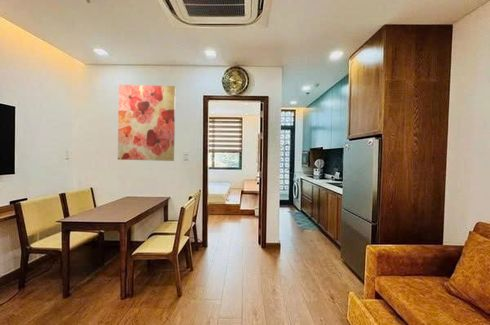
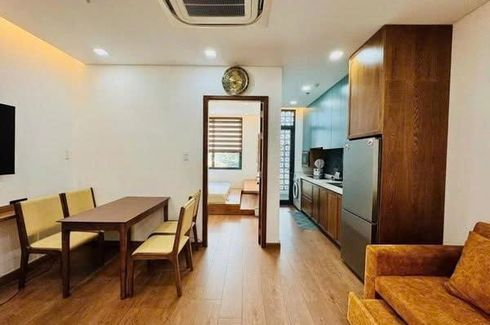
- wall art (146, 123)
